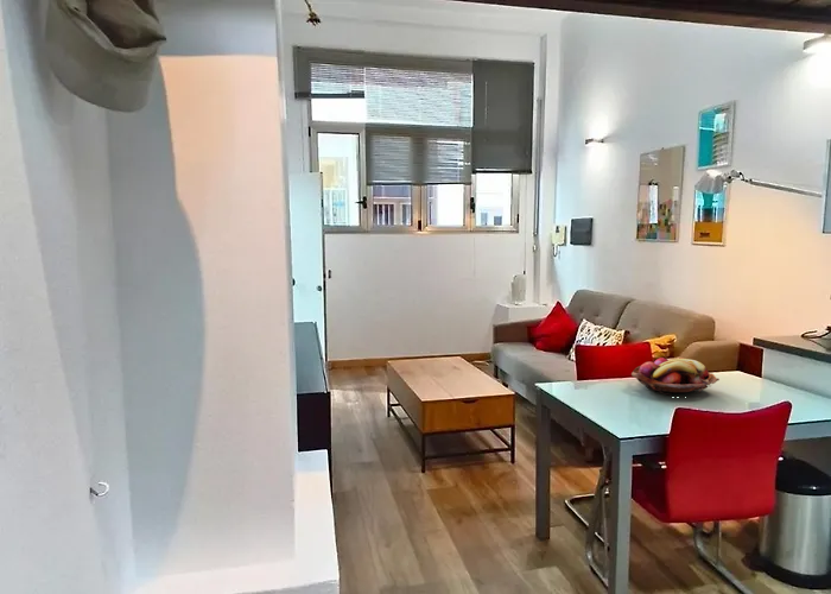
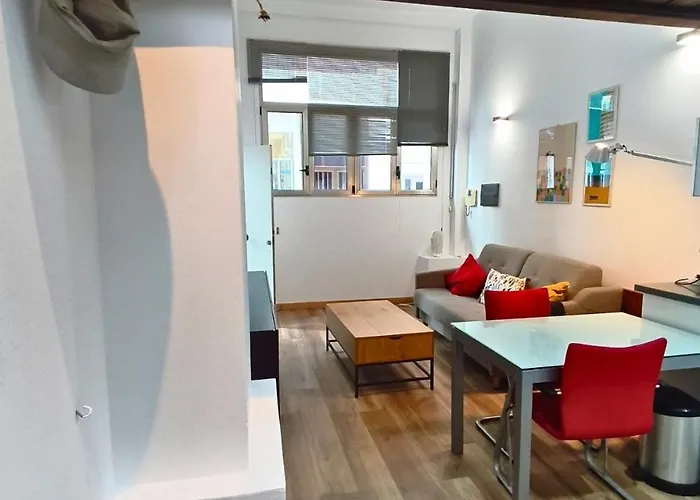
- fruit basket (673, 373)
